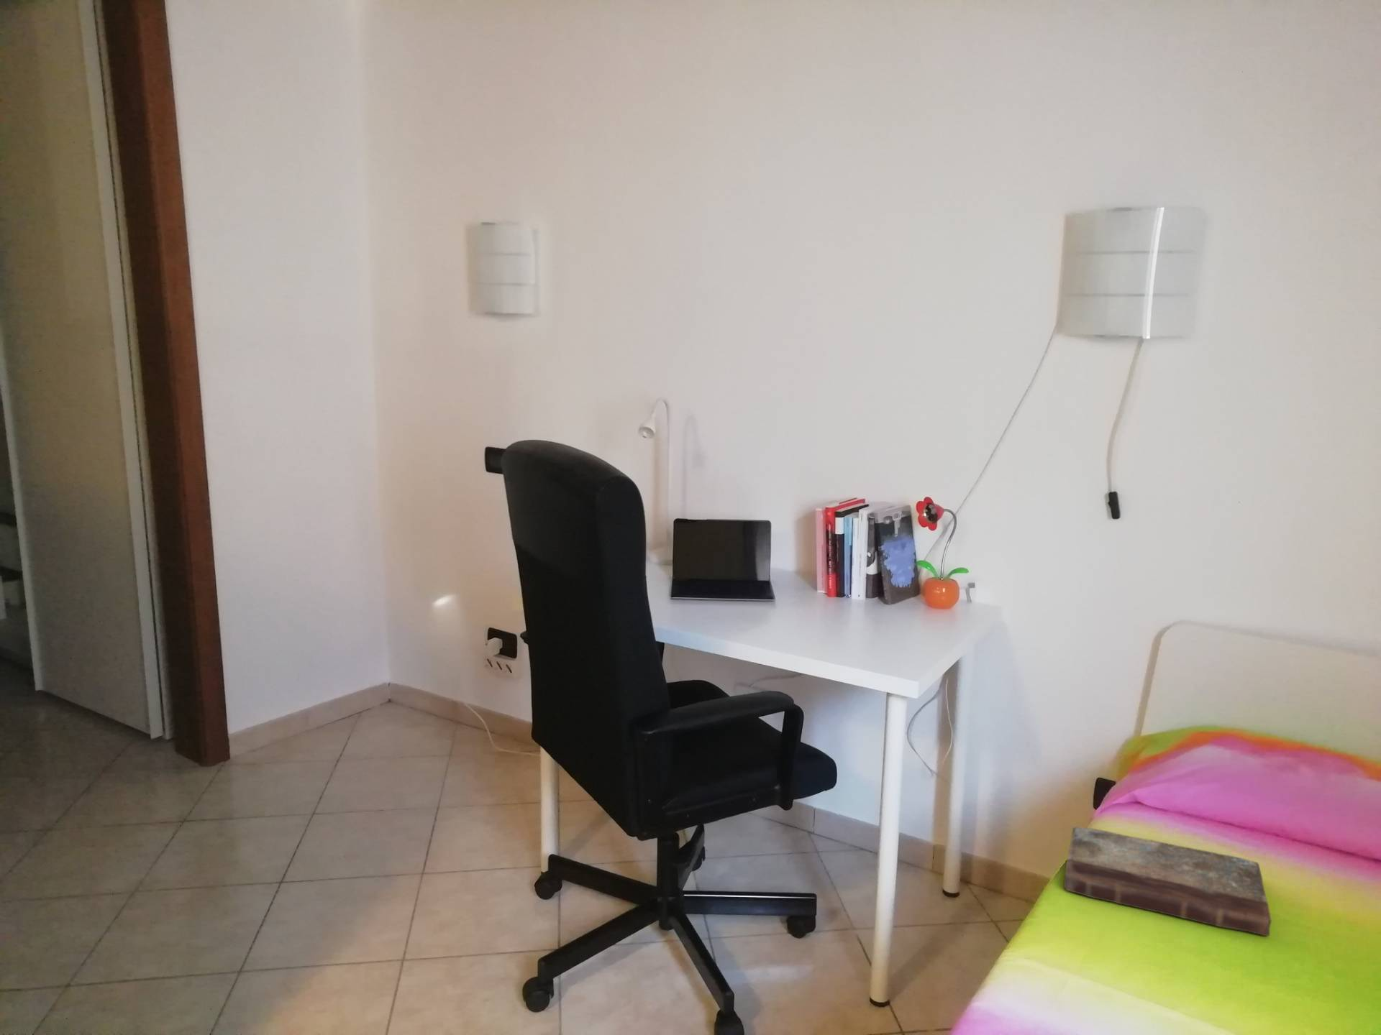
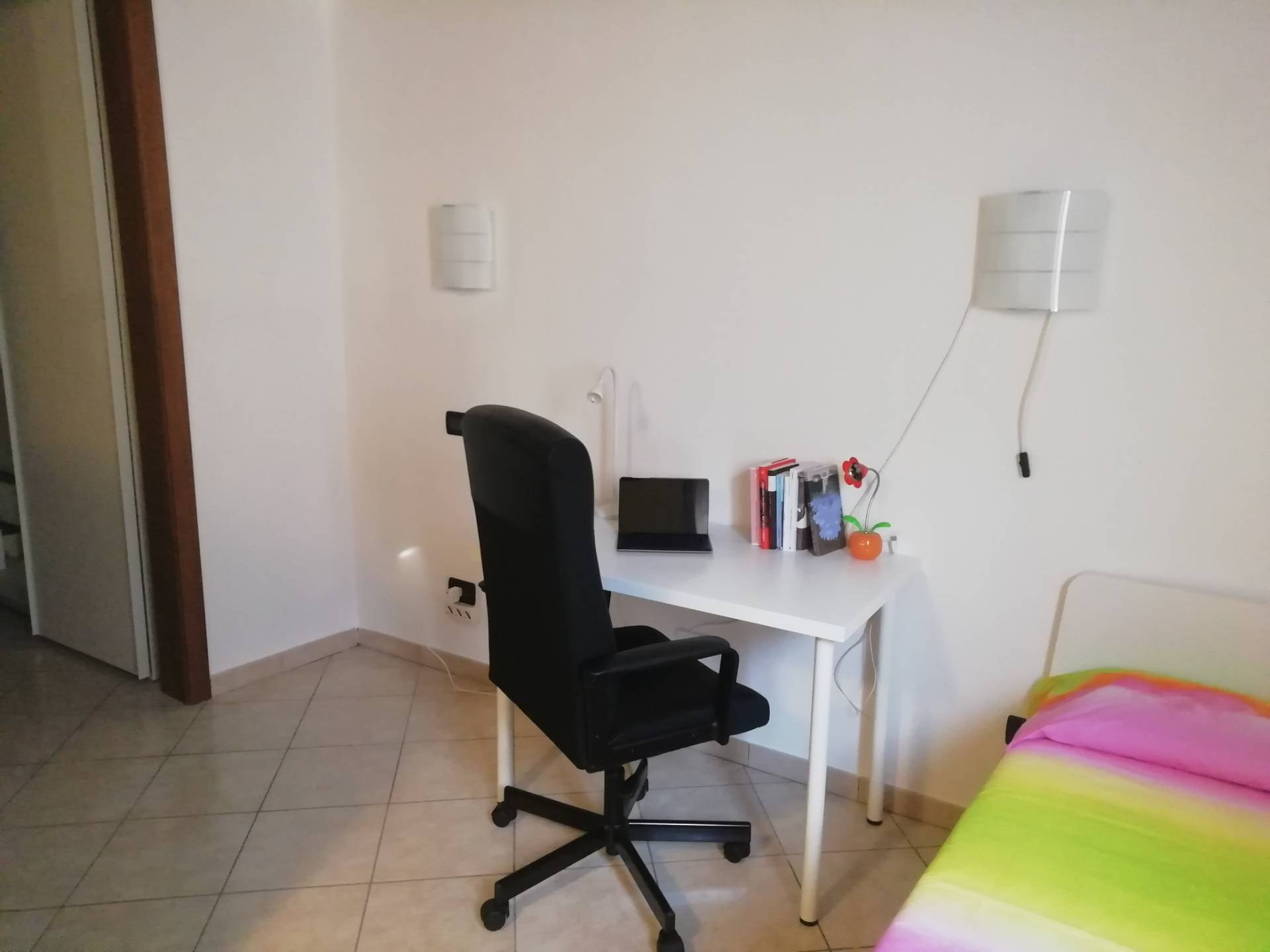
- book (1162, 876)
